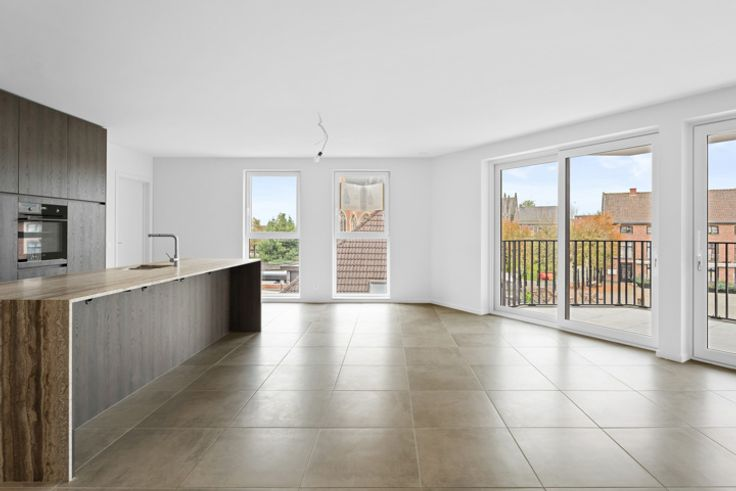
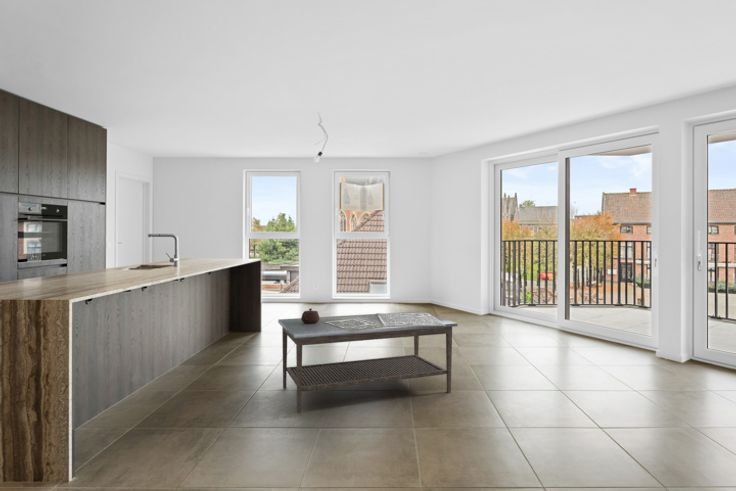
+ coffee table (368, 359)
